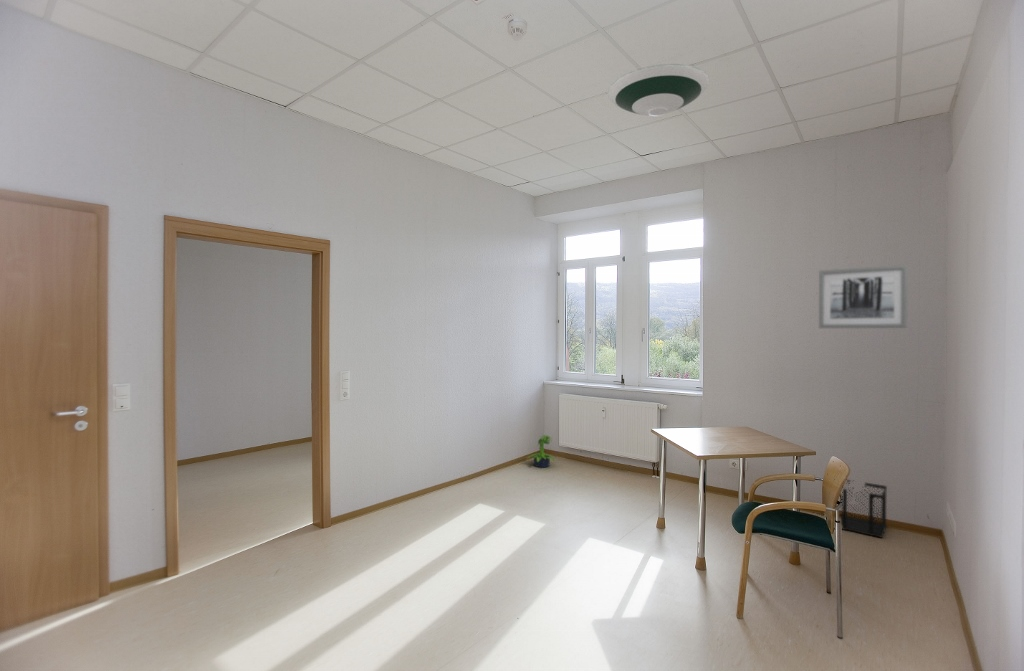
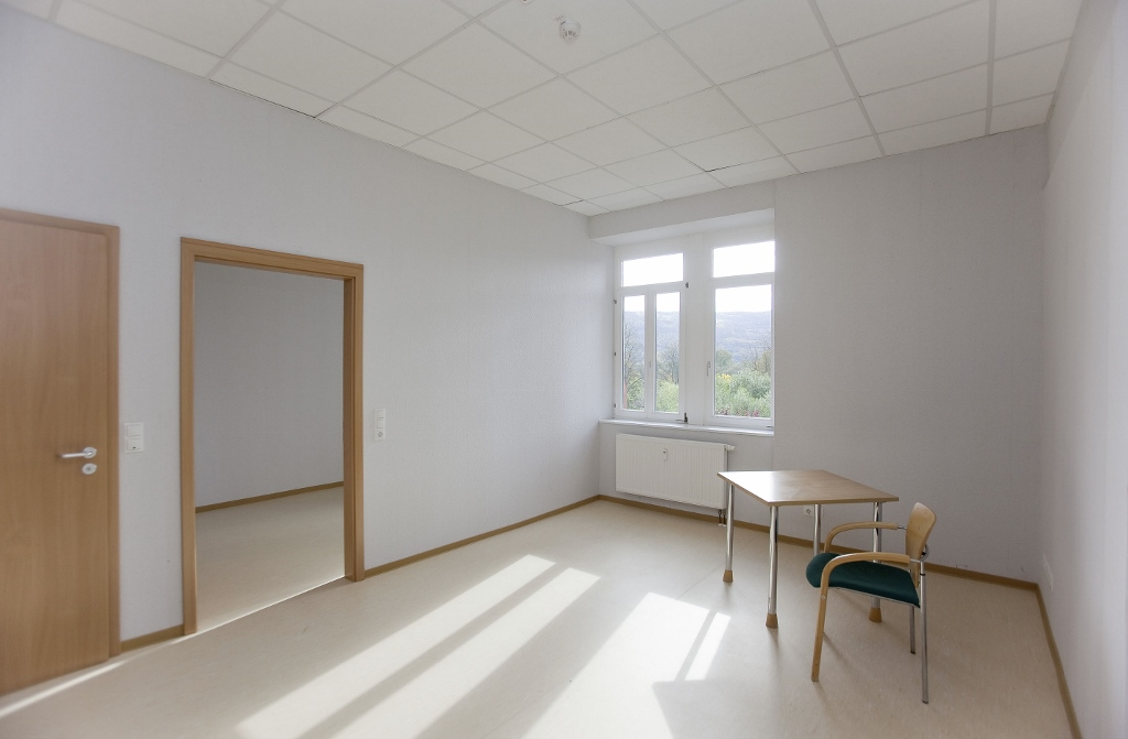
- wastebasket (860, 506)
- potted plant (541, 450)
- wall art (861, 298)
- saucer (657, 100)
